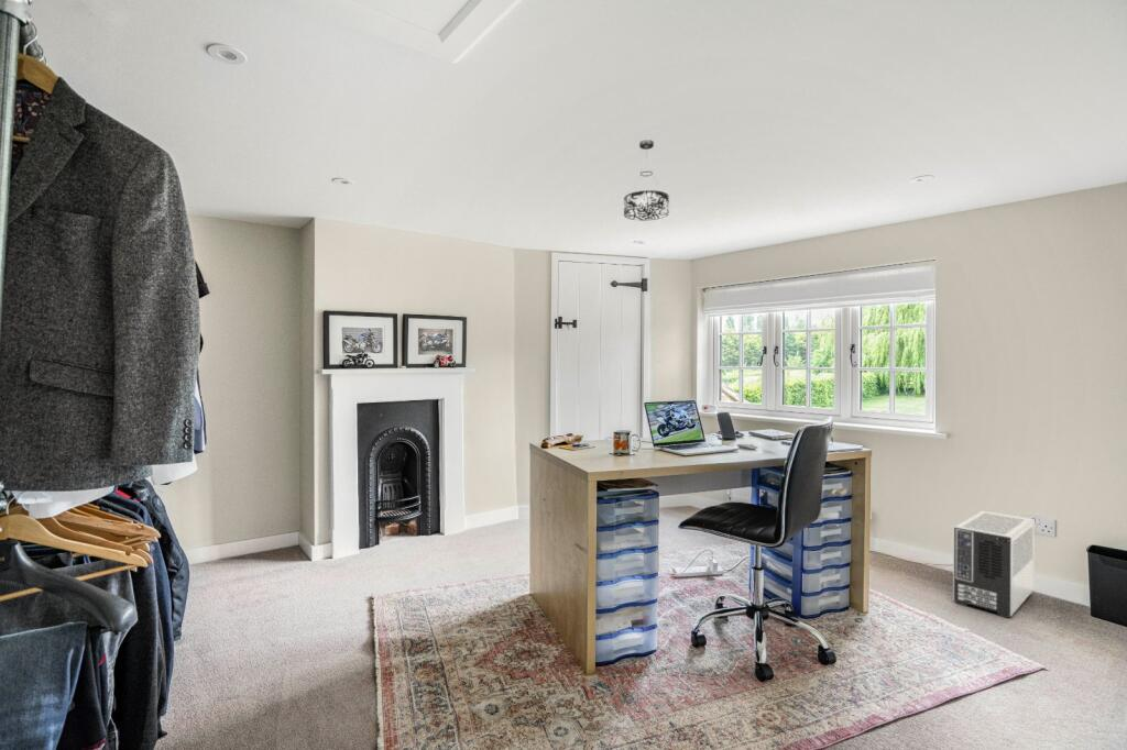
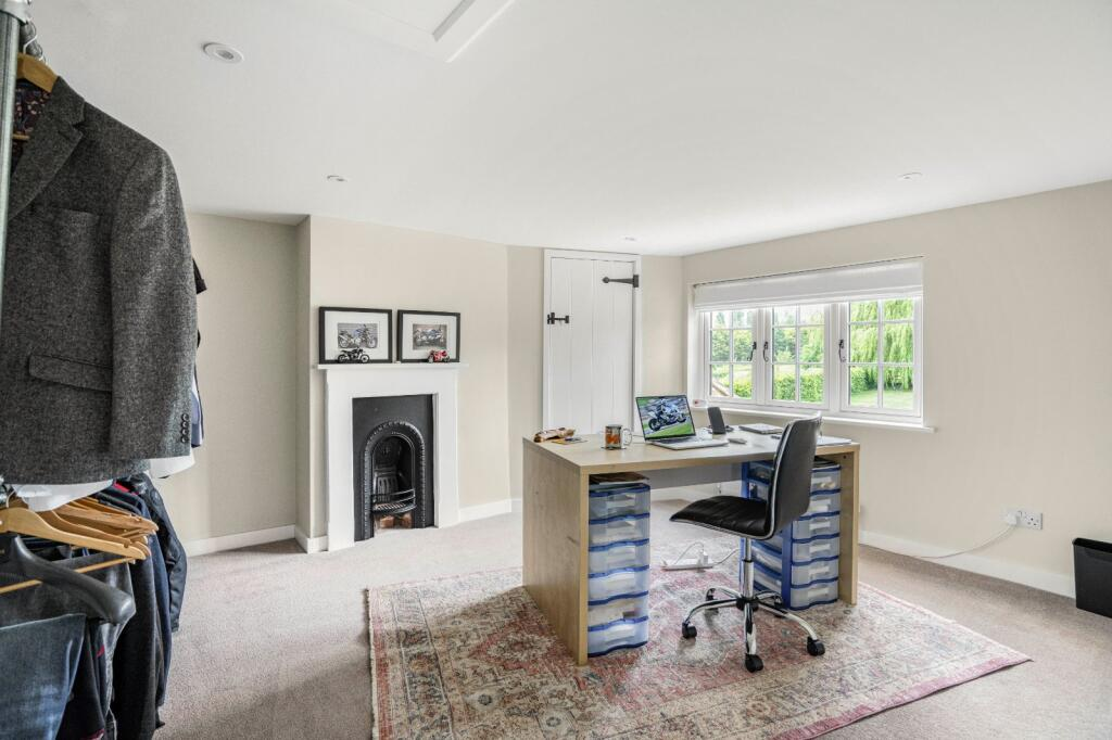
- air purifier (995, 560)
- pendant light (648, 175)
